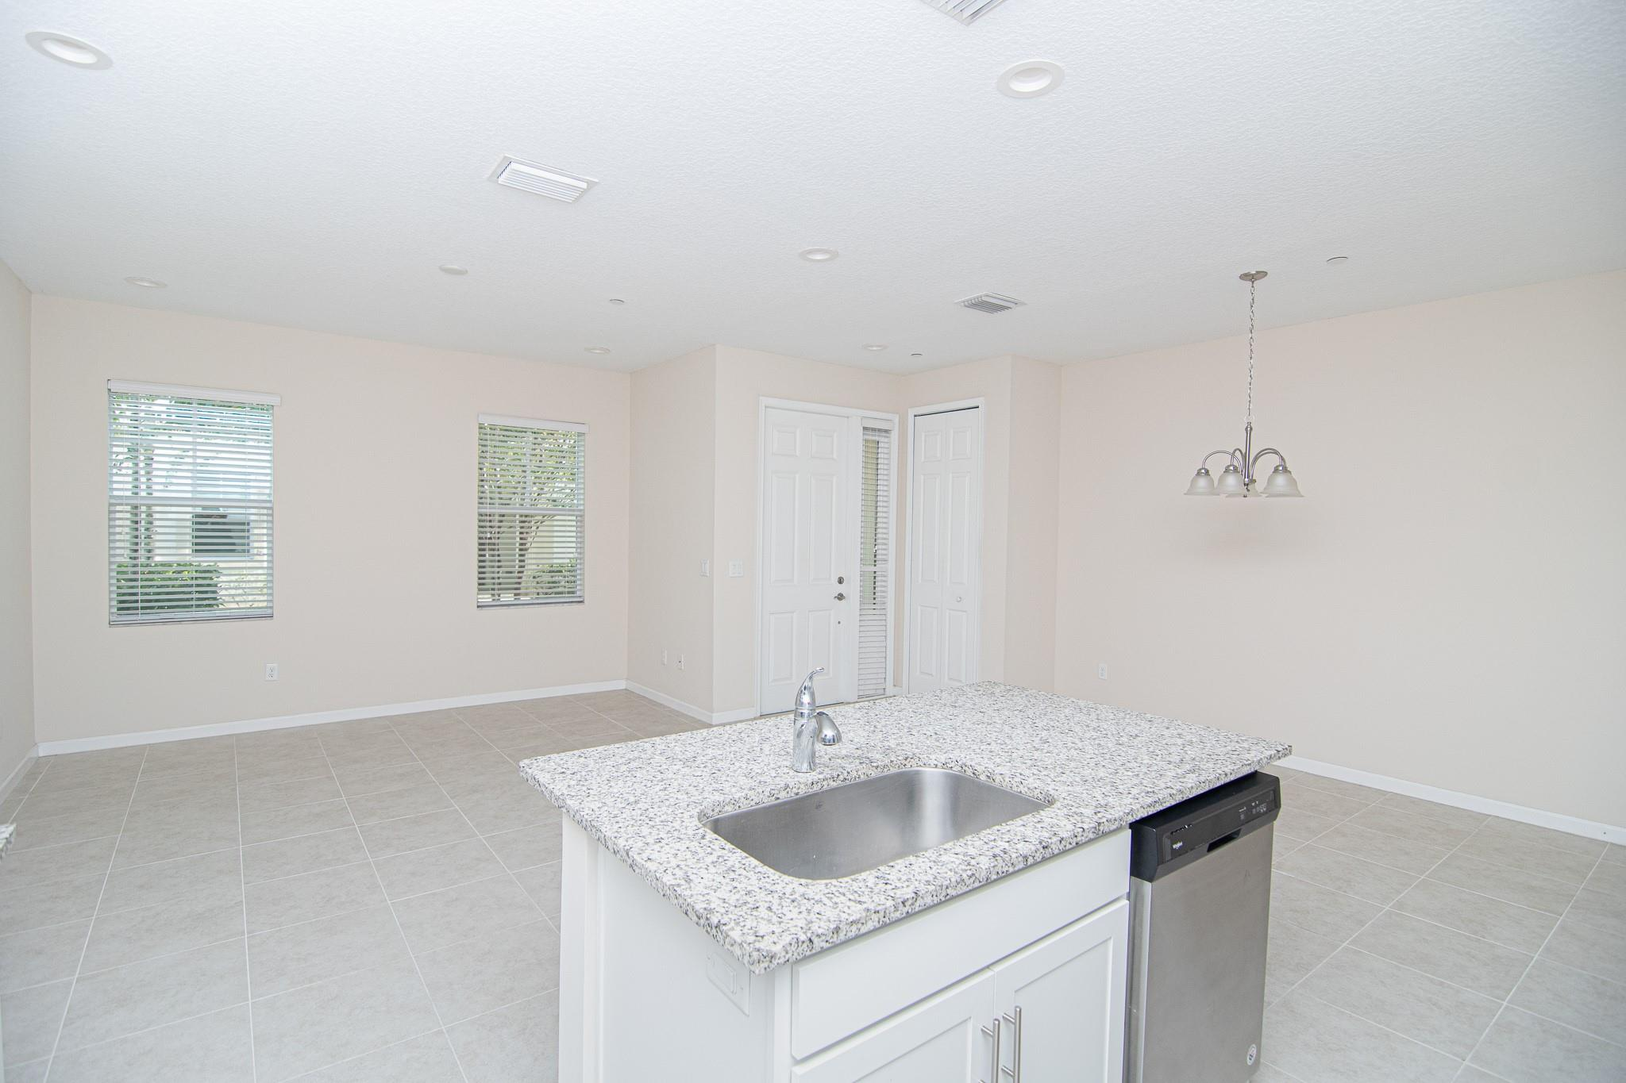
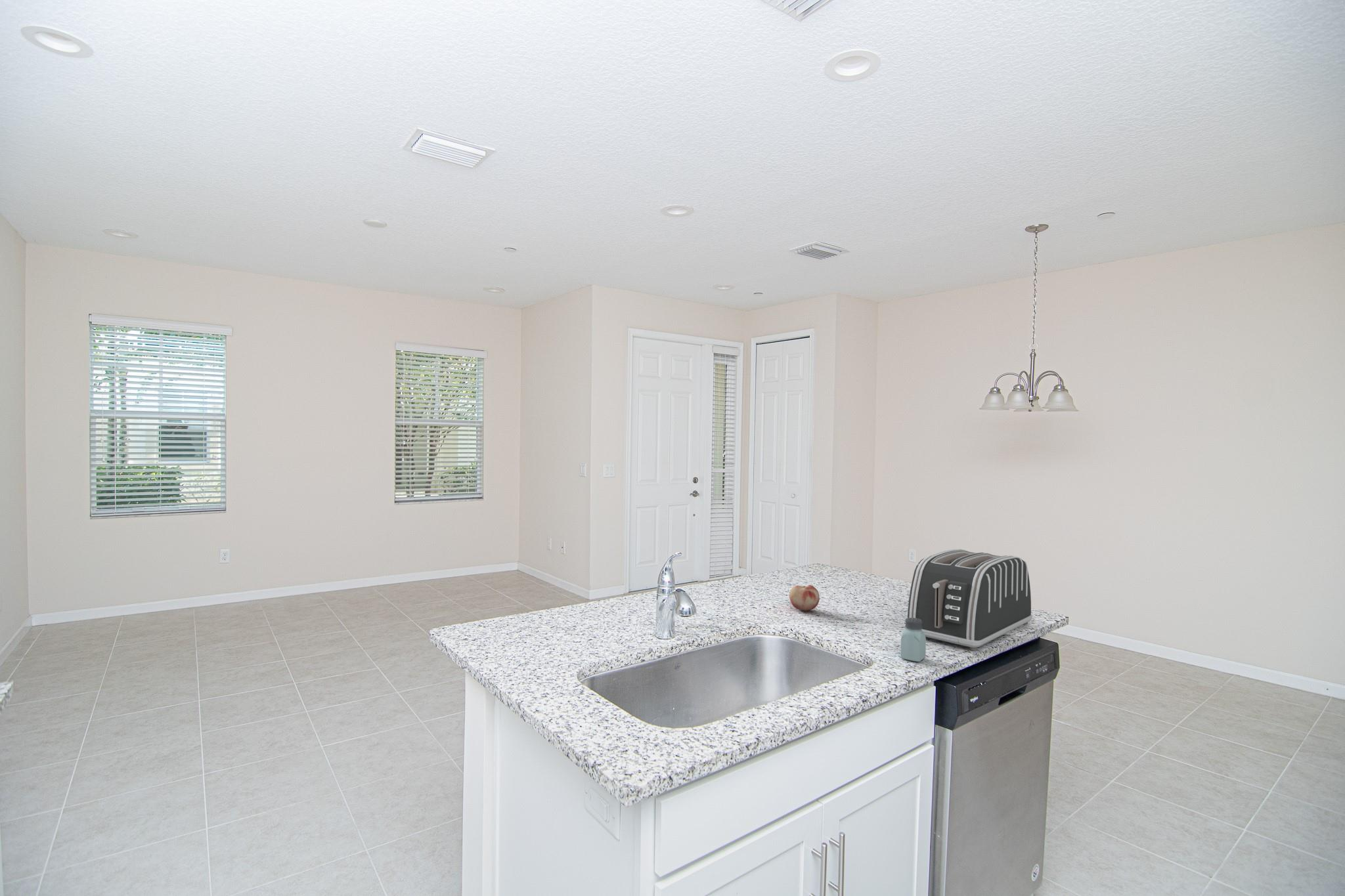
+ saltshaker (913, 639)
+ fruit (804, 597)
+ toaster (969, 592)
